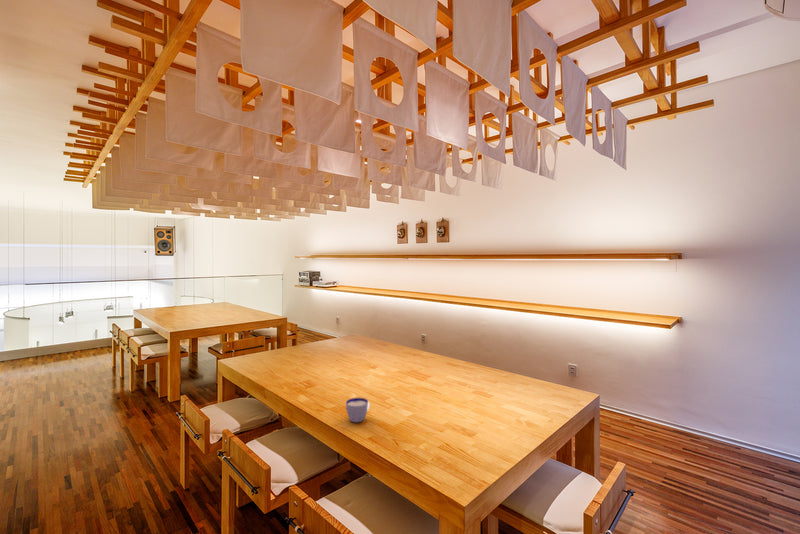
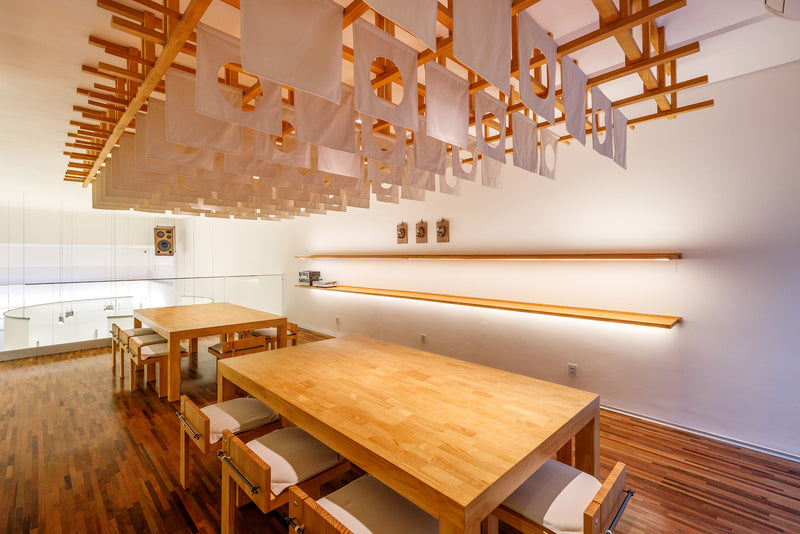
- cup (359, 409)
